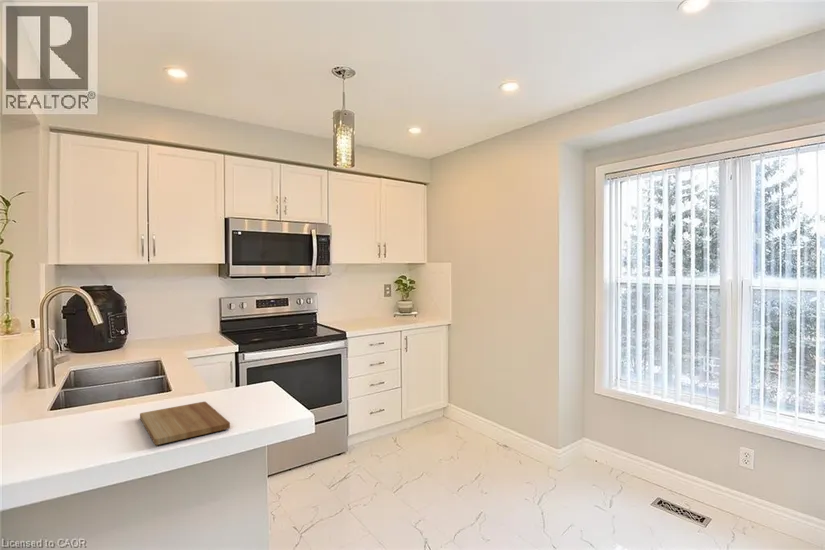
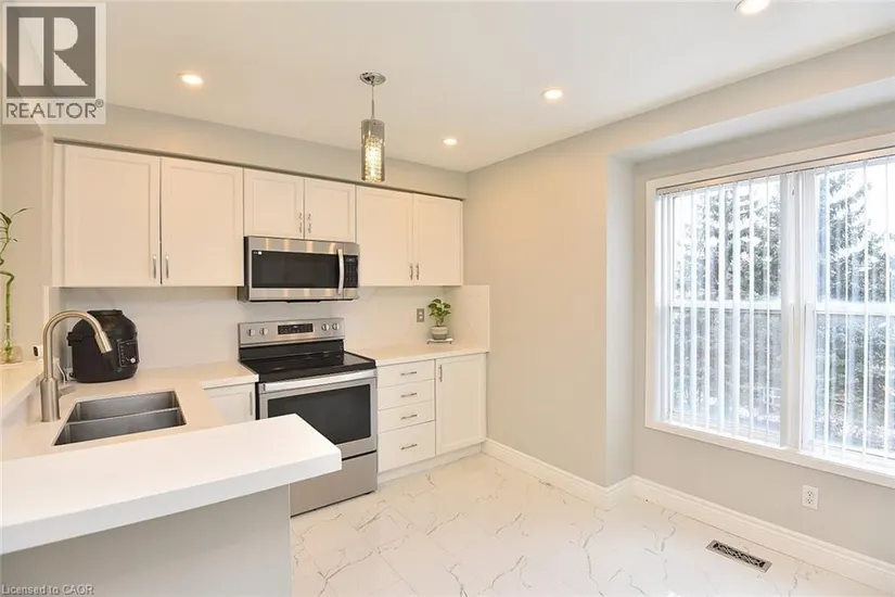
- cutting board (183, 420)
